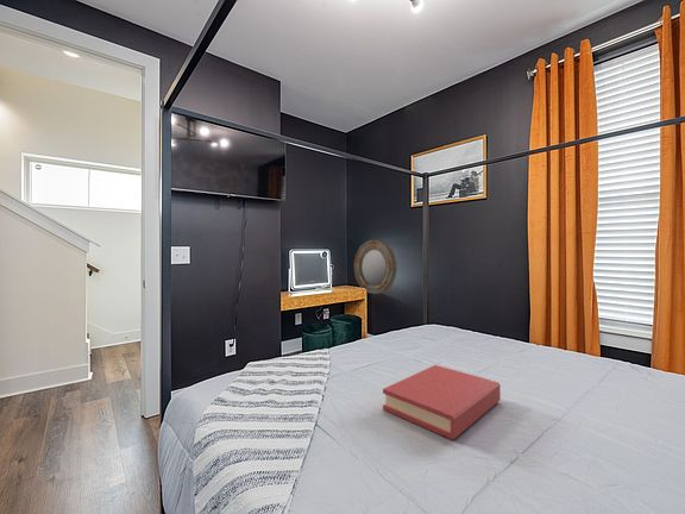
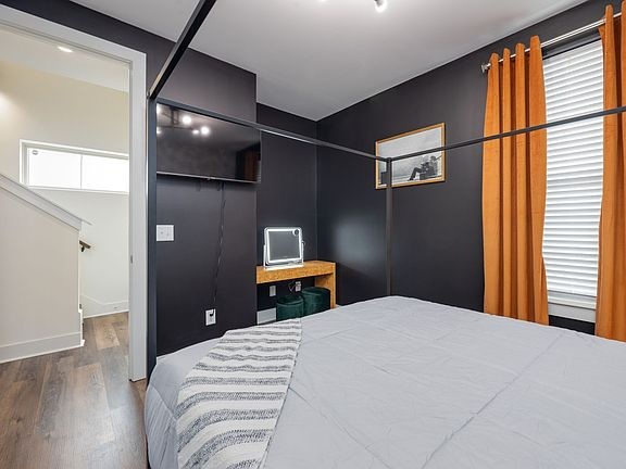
- home mirror (373, 267)
- hardback book (442, 395)
